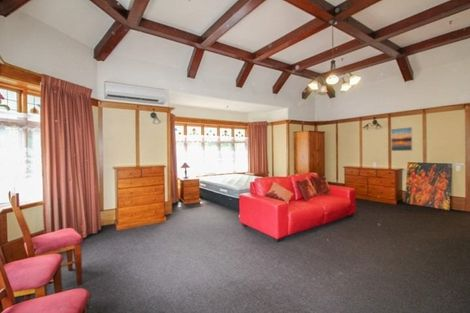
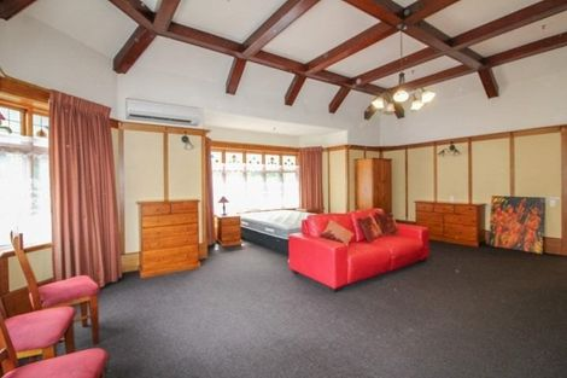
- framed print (401, 139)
